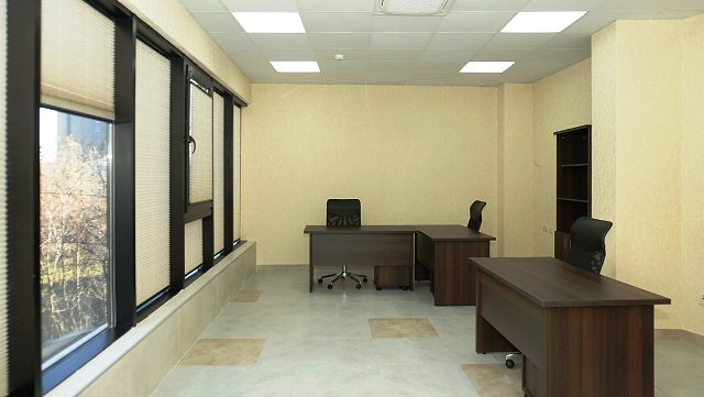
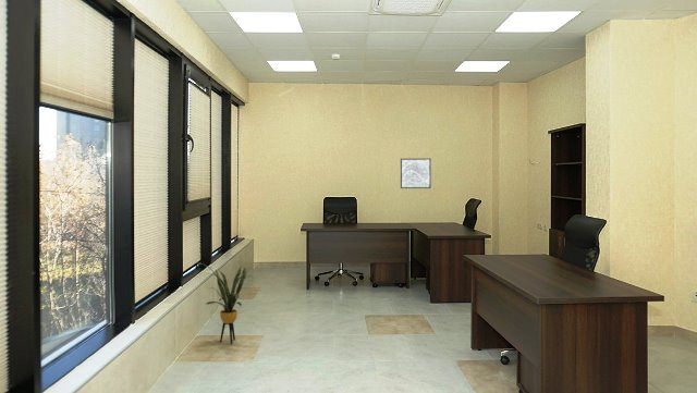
+ house plant (225, 300)
+ wall art (415, 173)
